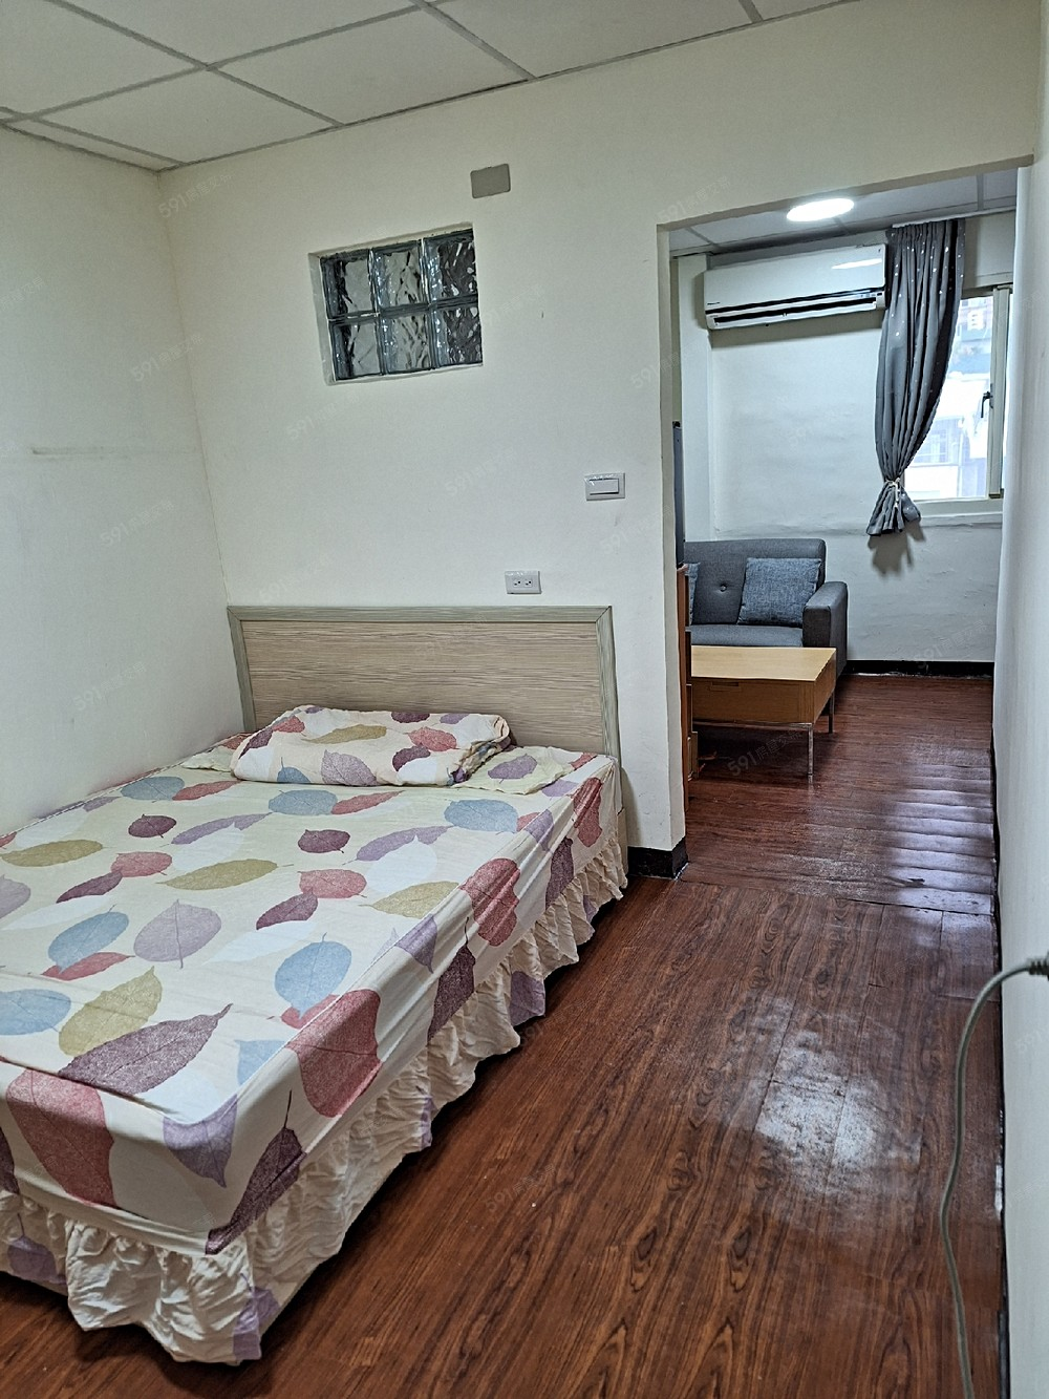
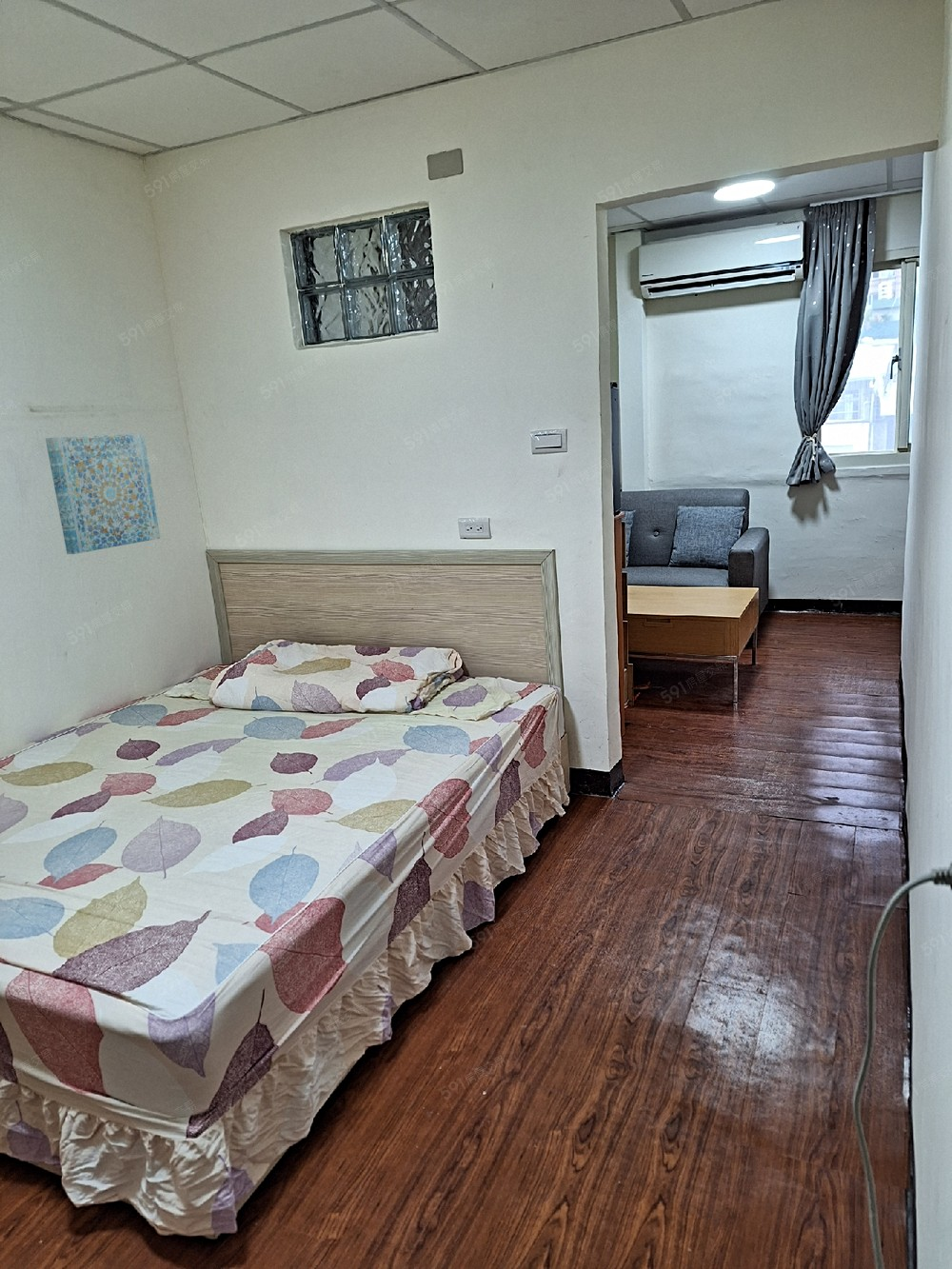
+ wall art (107, 491)
